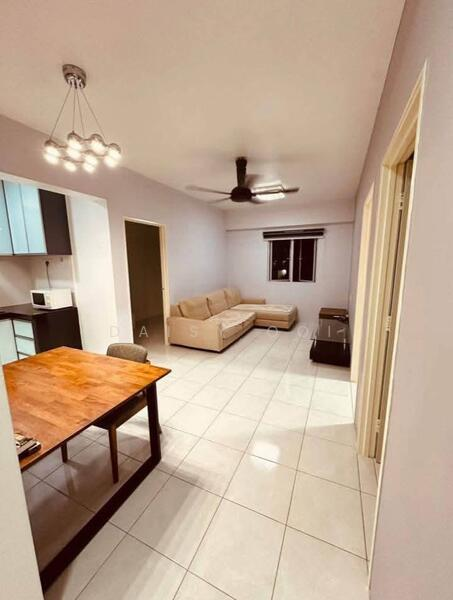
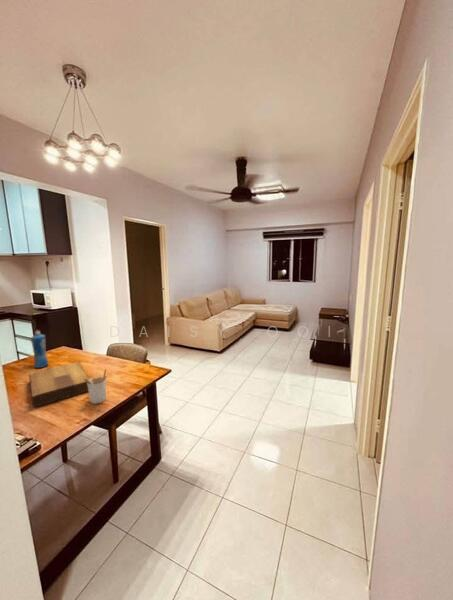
+ squeeze bottle (39, 348)
+ utensil holder (98, 386)
+ cutting board (59, 380)
